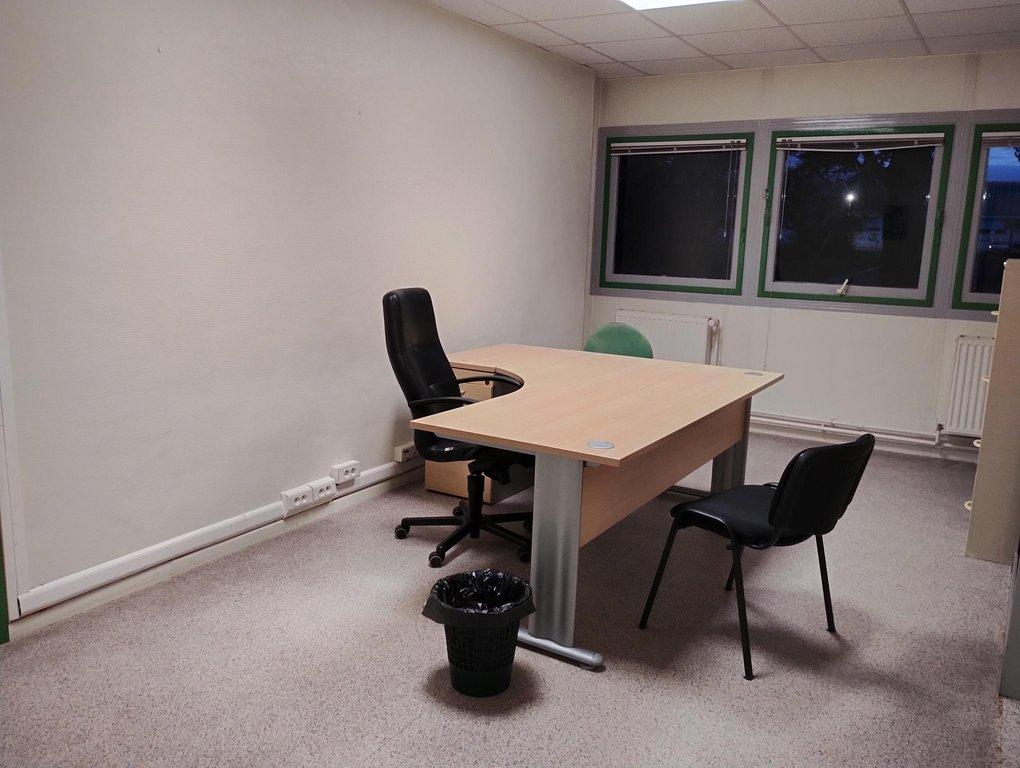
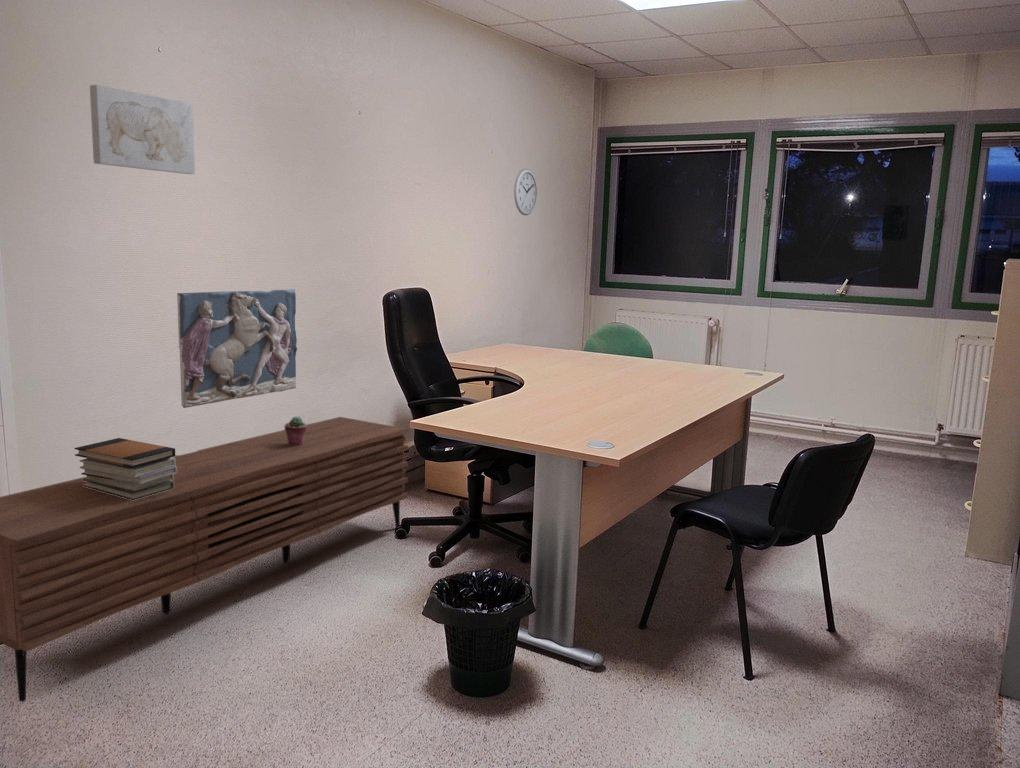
+ wall clock (526, 192)
+ sideboard (225, 524)
+ relief panel (243, 345)
+ potted succulent (295, 429)
+ wall art (145, 132)
+ book stack (127, 467)
